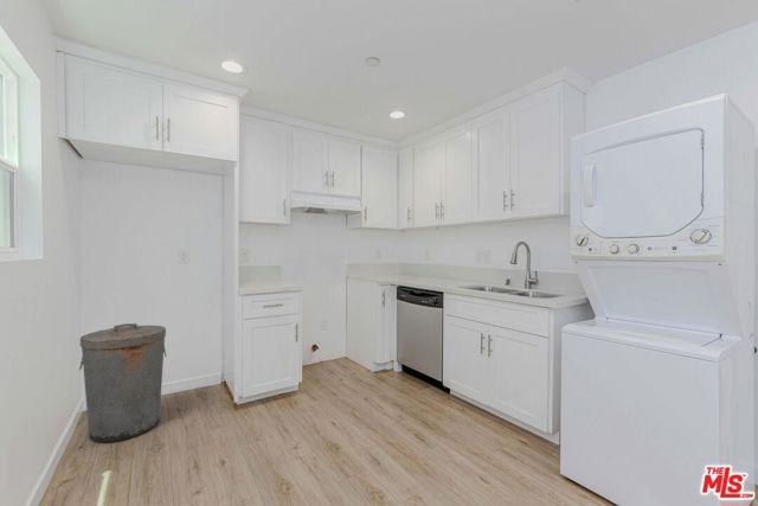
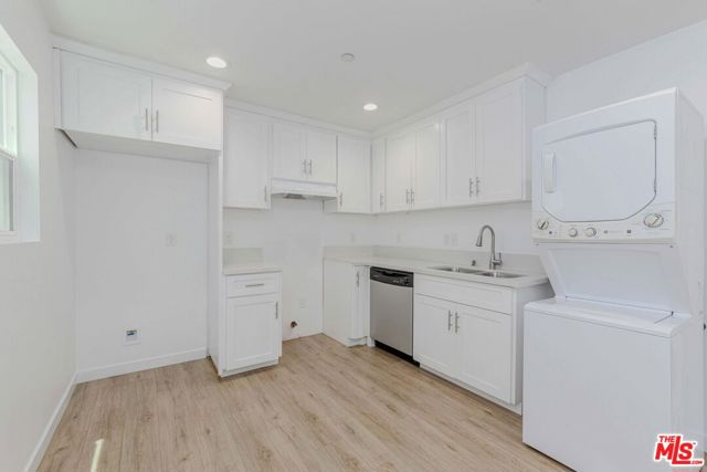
- trash can (126, 374)
